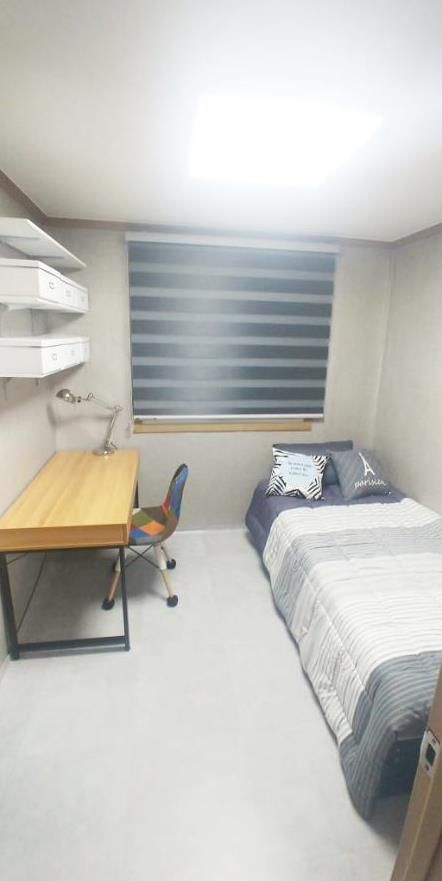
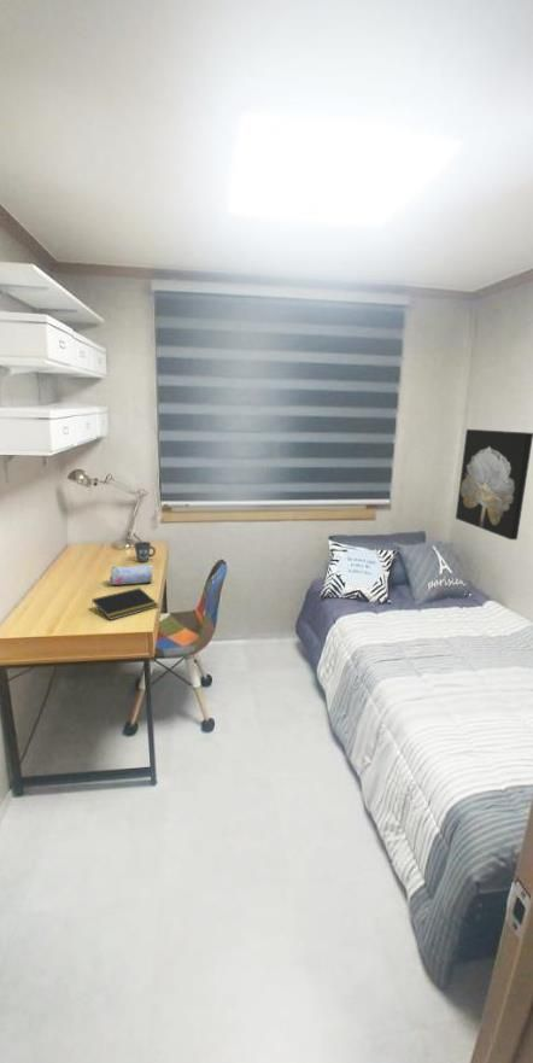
+ pencil case (131, 573)
+ mug (145, 551)
+ wall art (490, 480)
+ notepad (125, 602)
